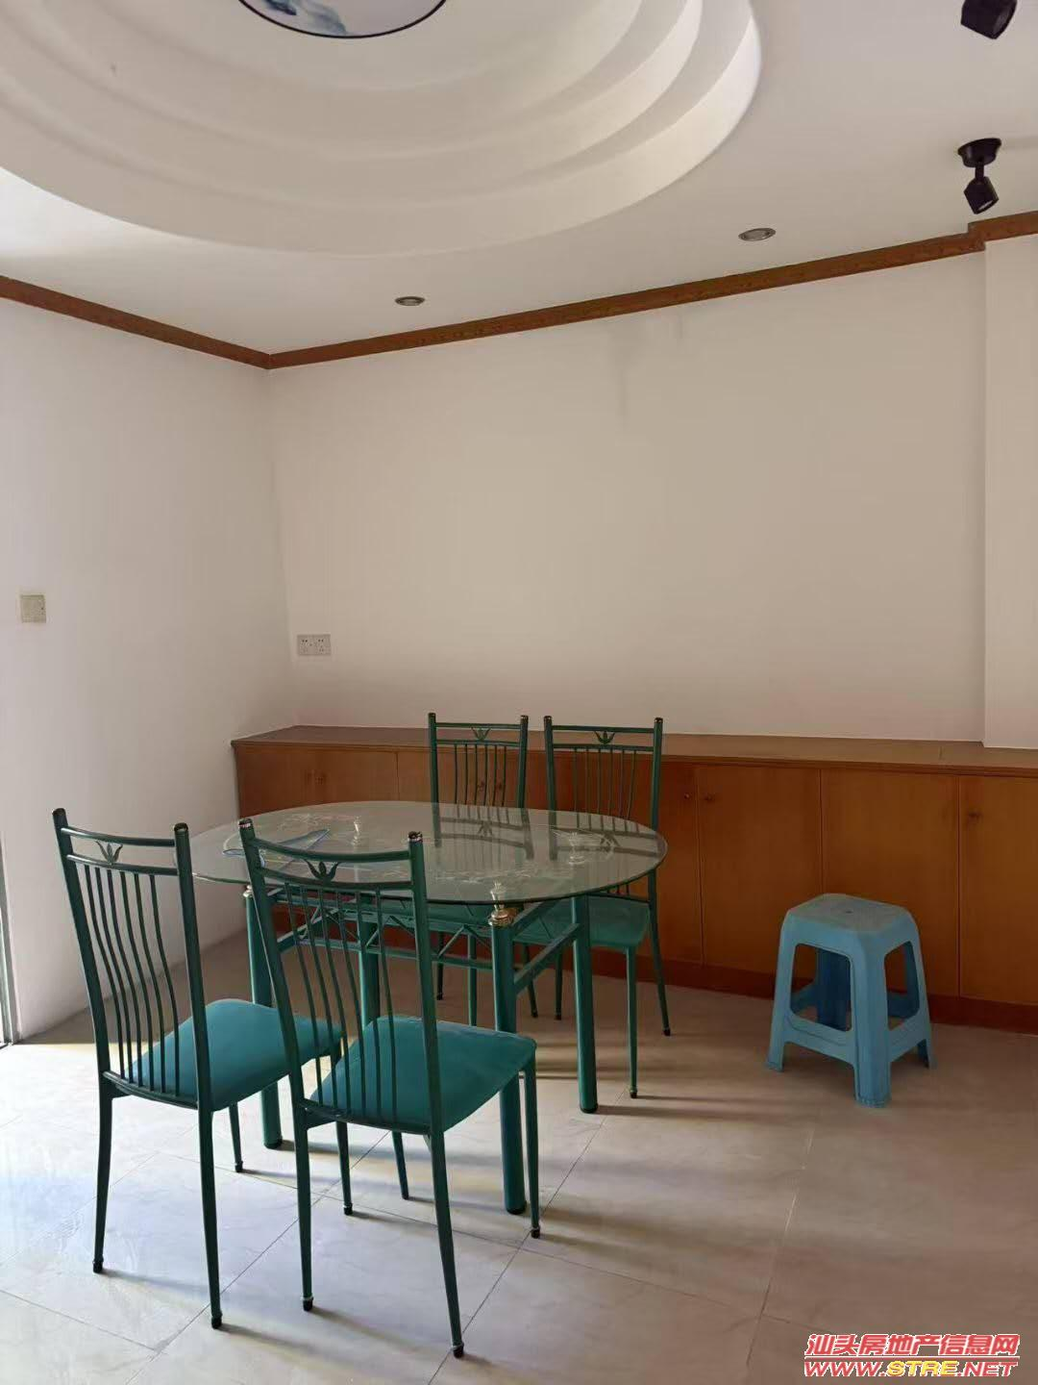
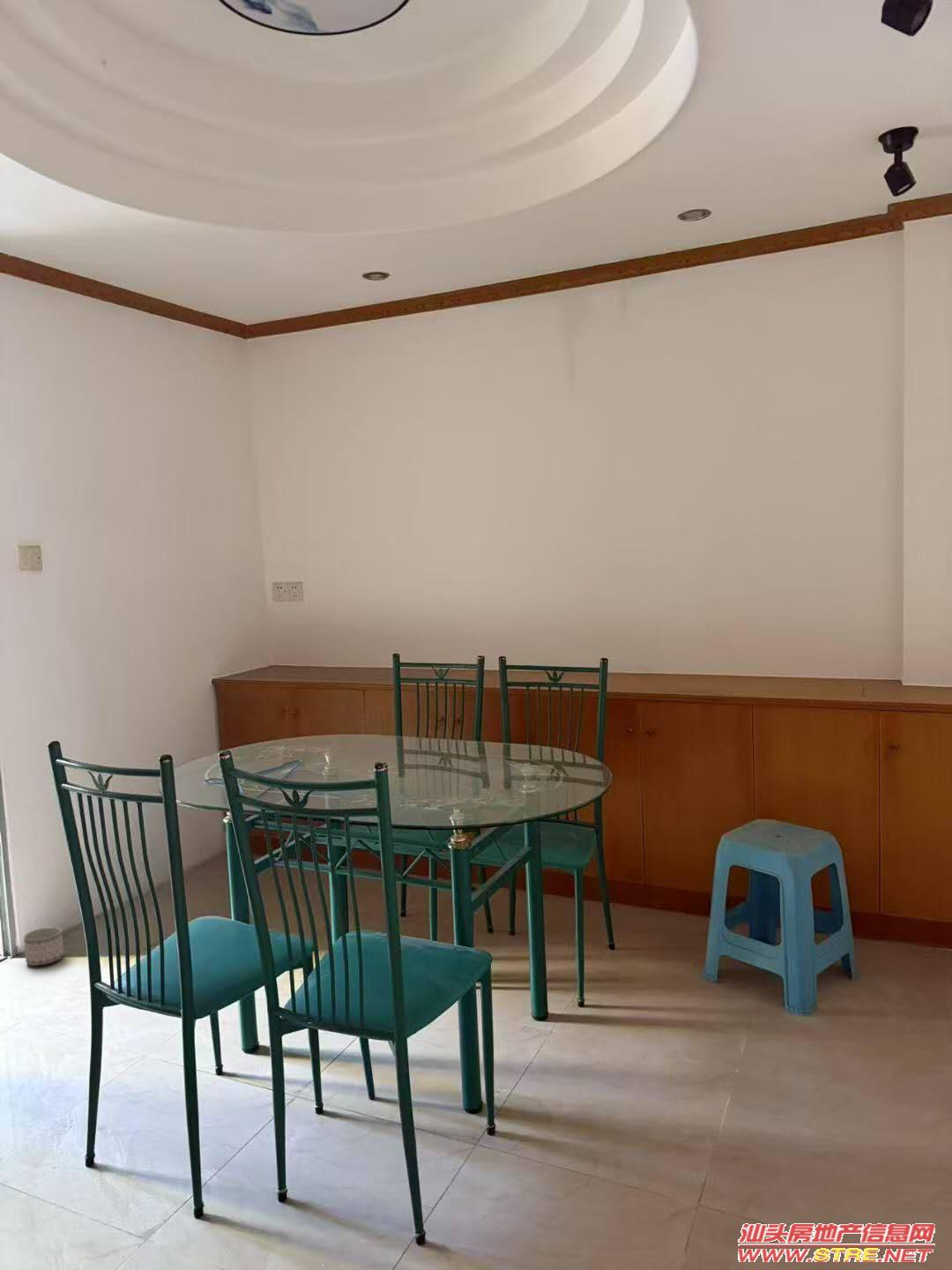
+ planter (43, 946)
